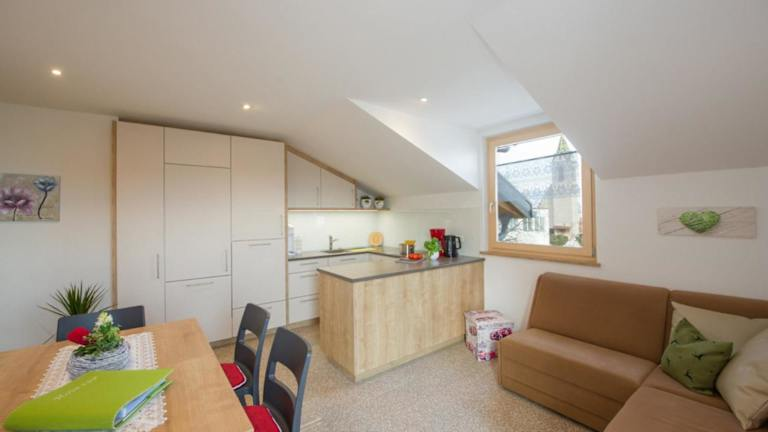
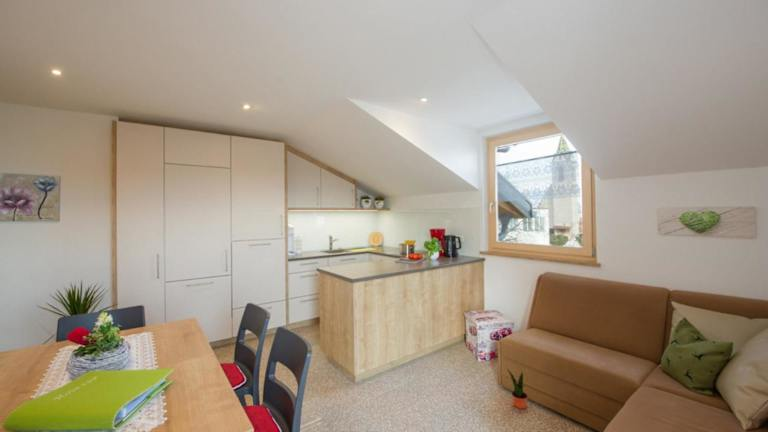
+ potted plant (516, 387)
